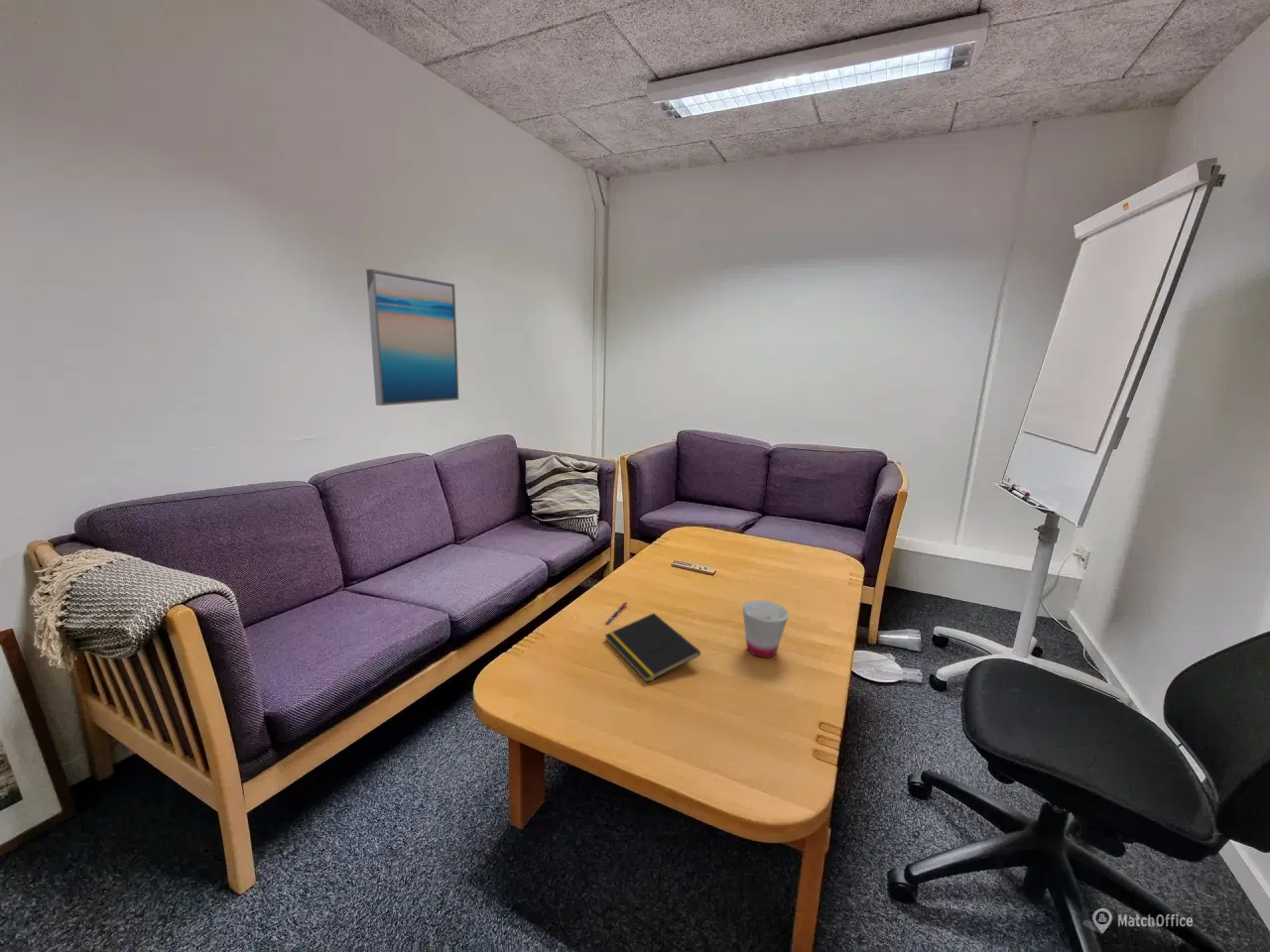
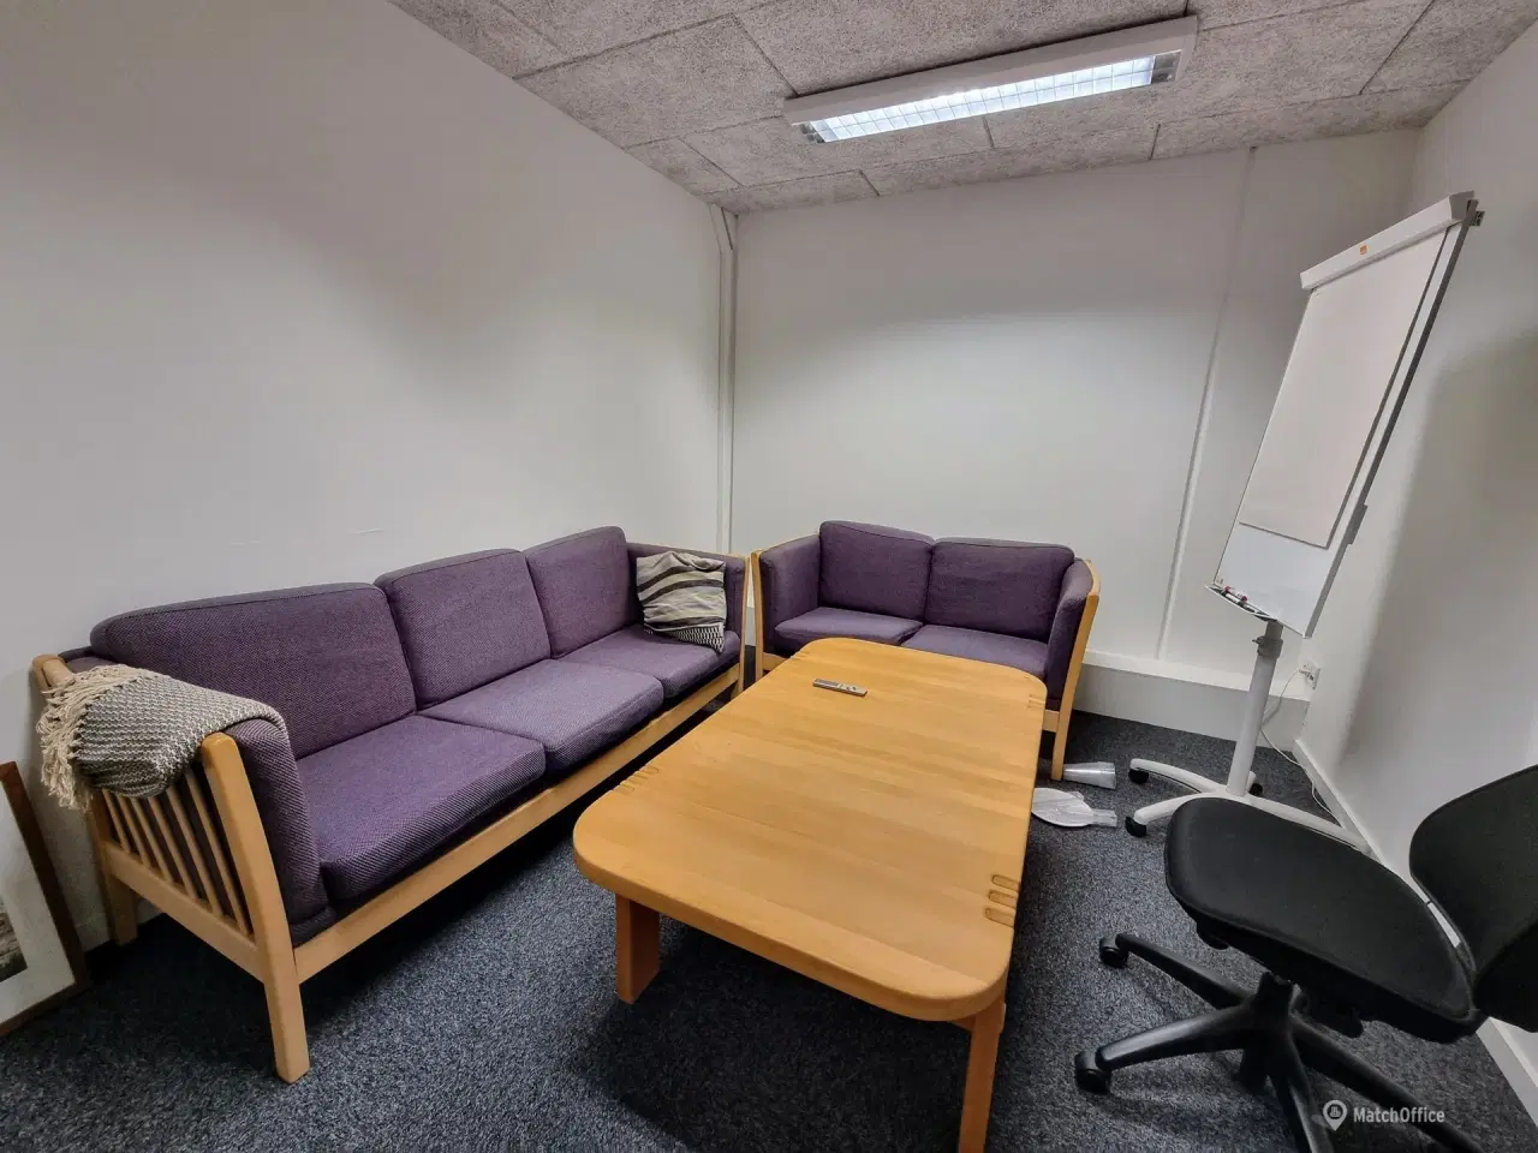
- pen (616, 612)
- cup (763, 630)
- wall art (417, 341)
- notepad (650, 645)
